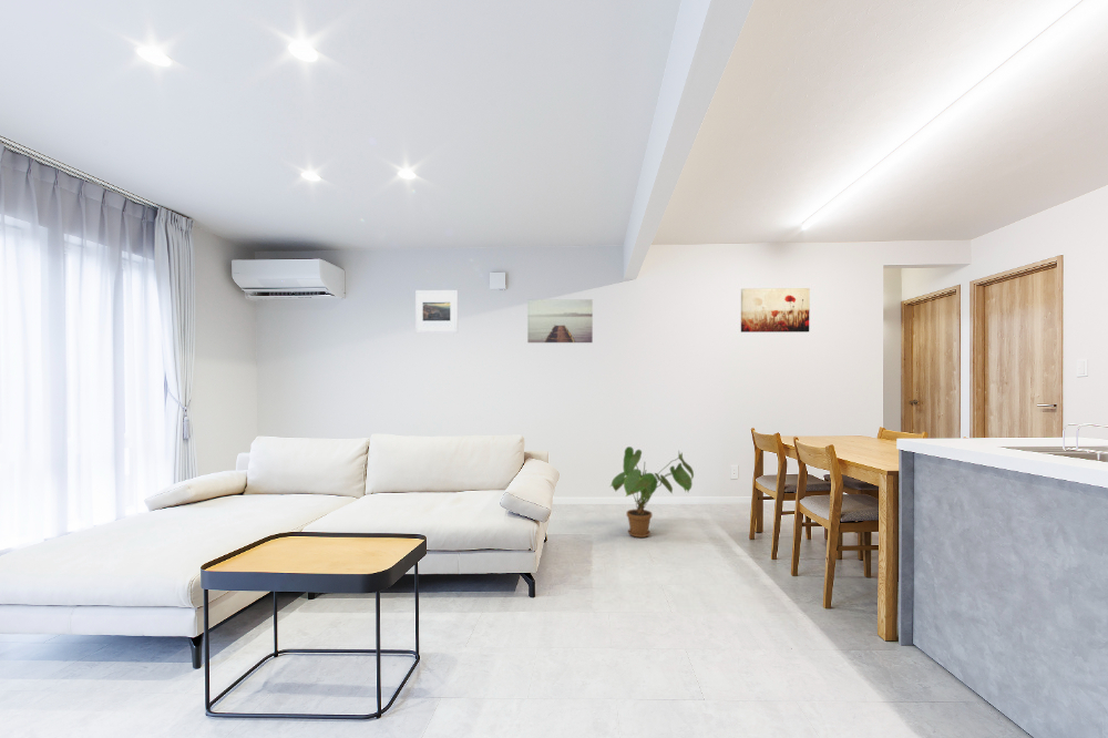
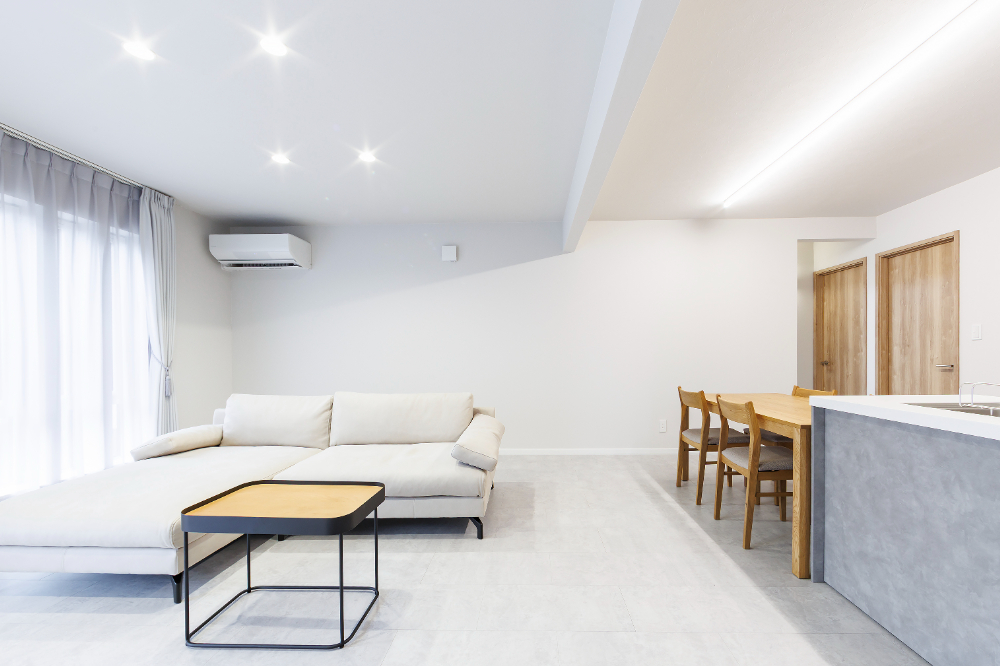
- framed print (437, 311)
- house plant (649, 492)
- wall art (774, 310)
- wall art (560, 320)
